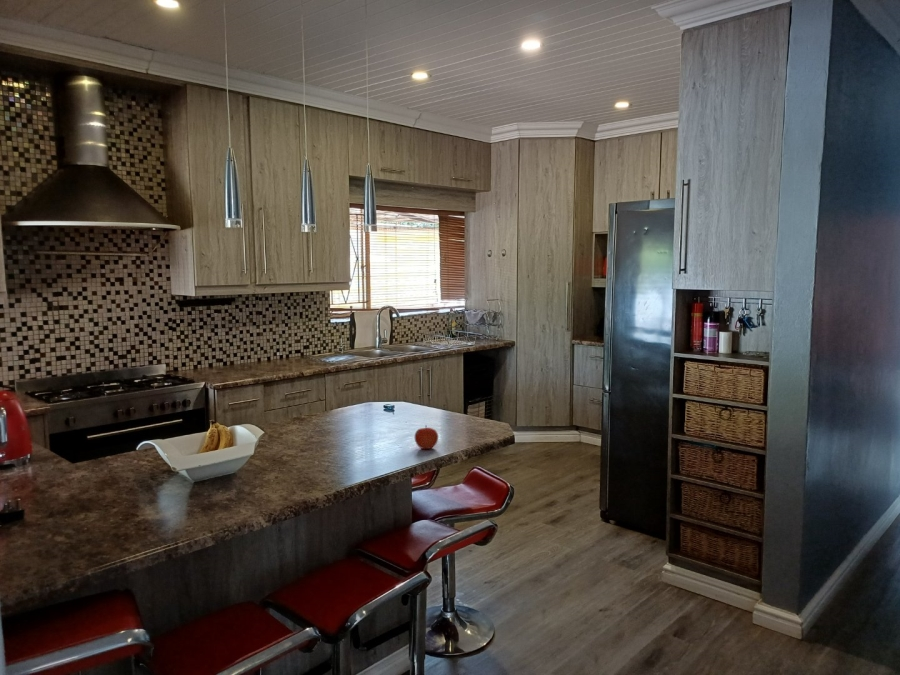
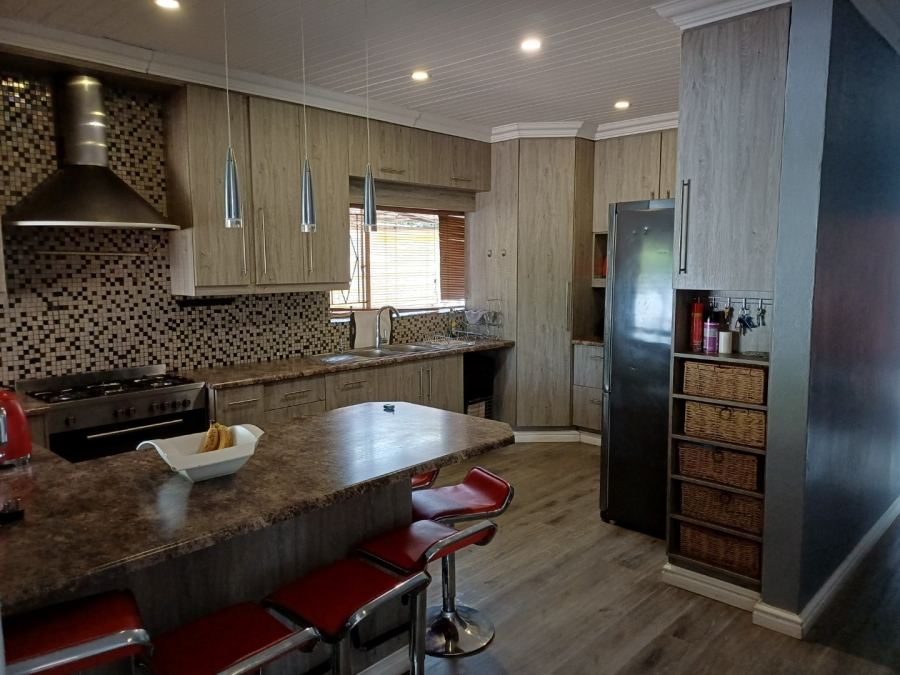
- apple (426, 436)
